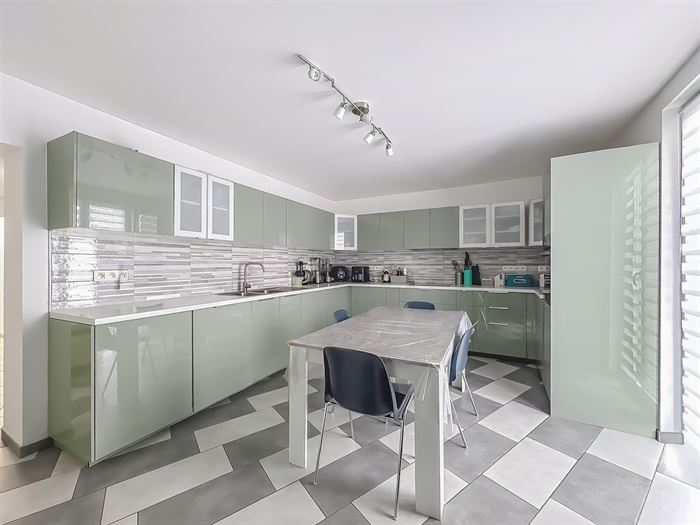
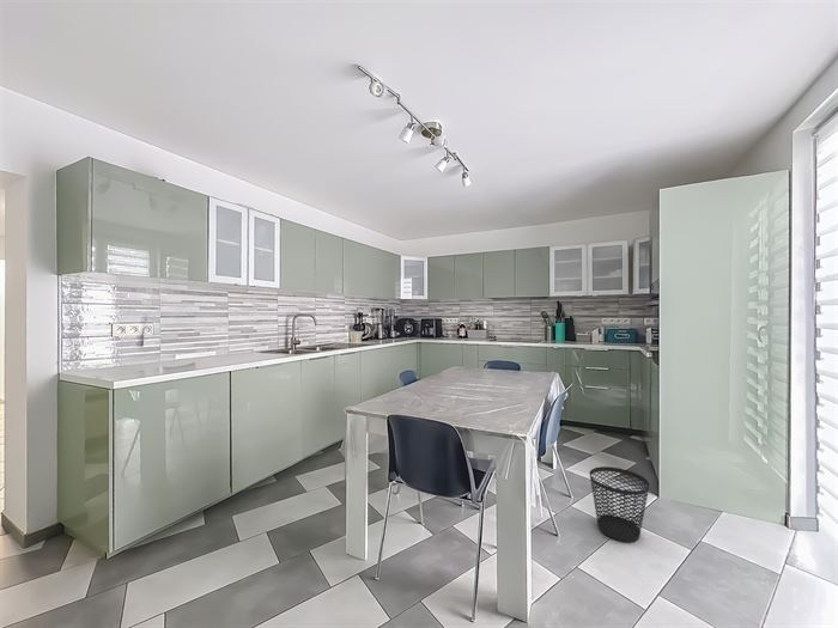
+ wastebasket (618, 504)
